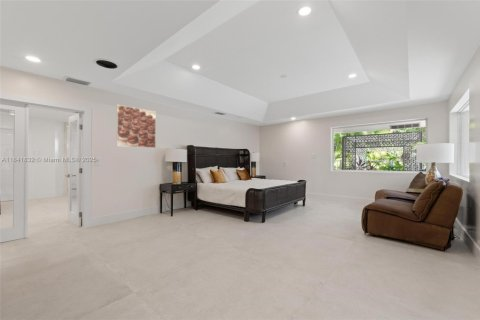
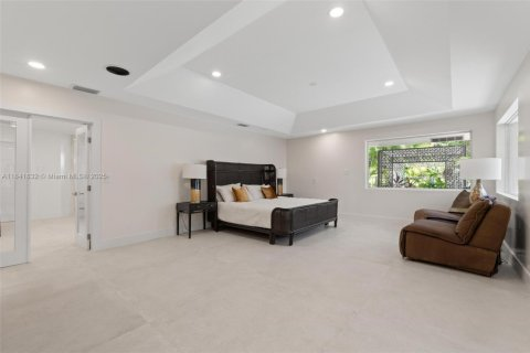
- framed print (137, 127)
